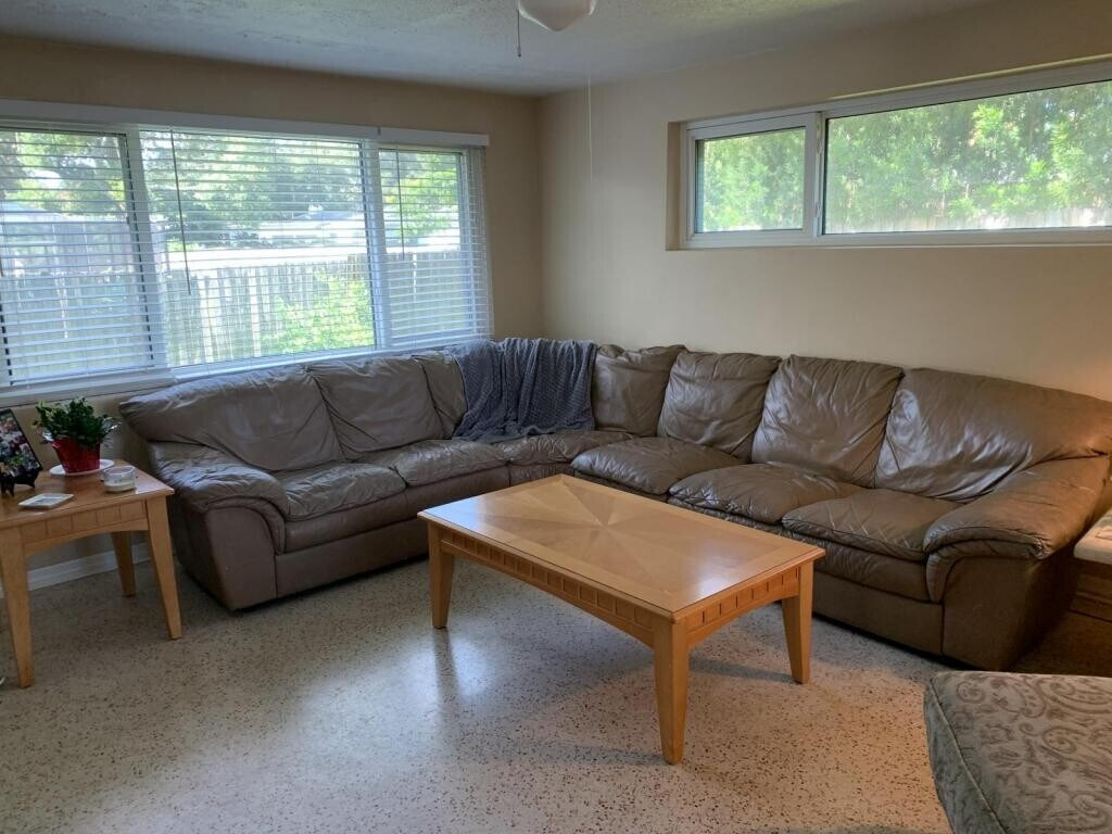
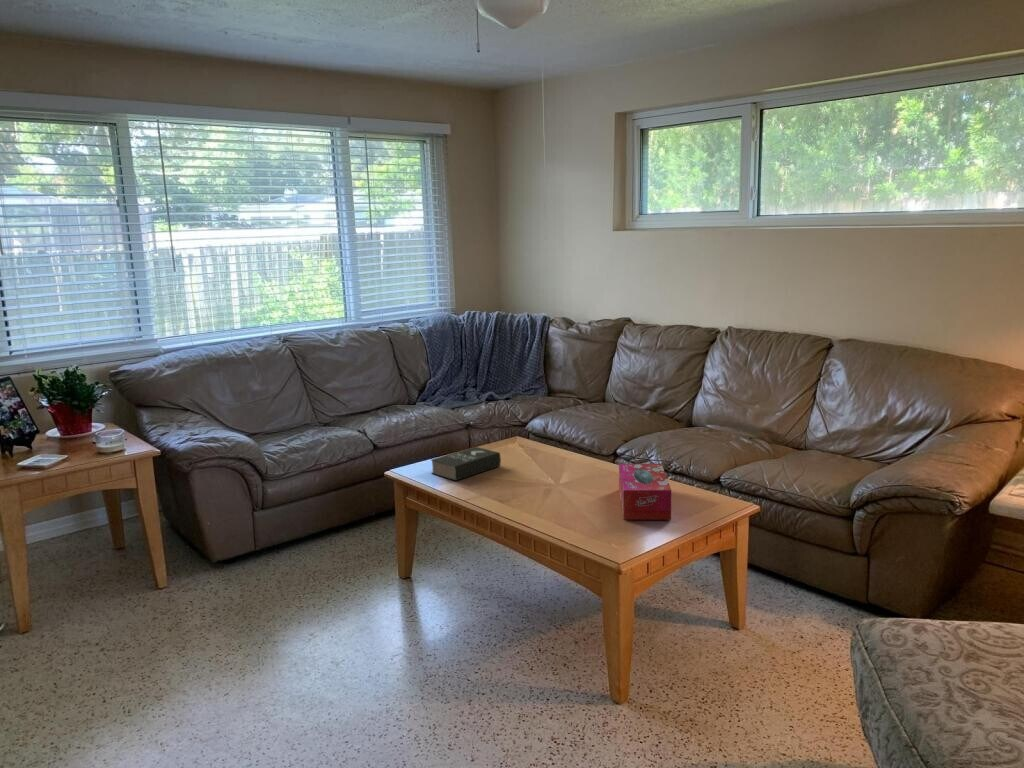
+ tissue box (643, 490)
+ book (466, 463)
